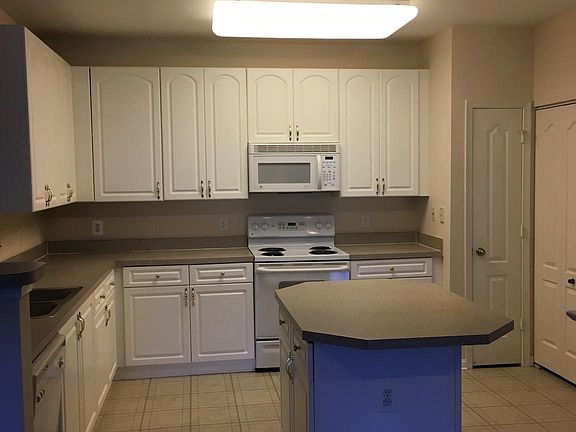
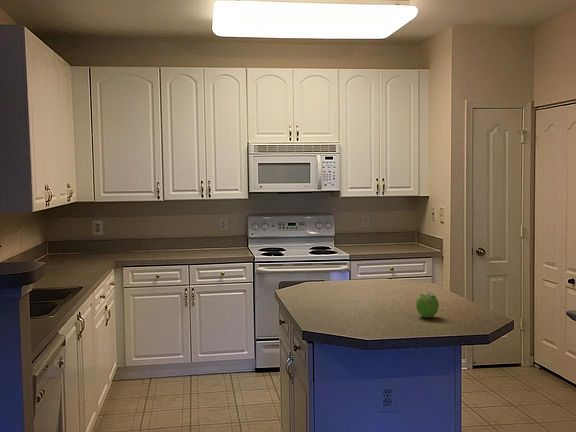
+ fruit (427, 304)
